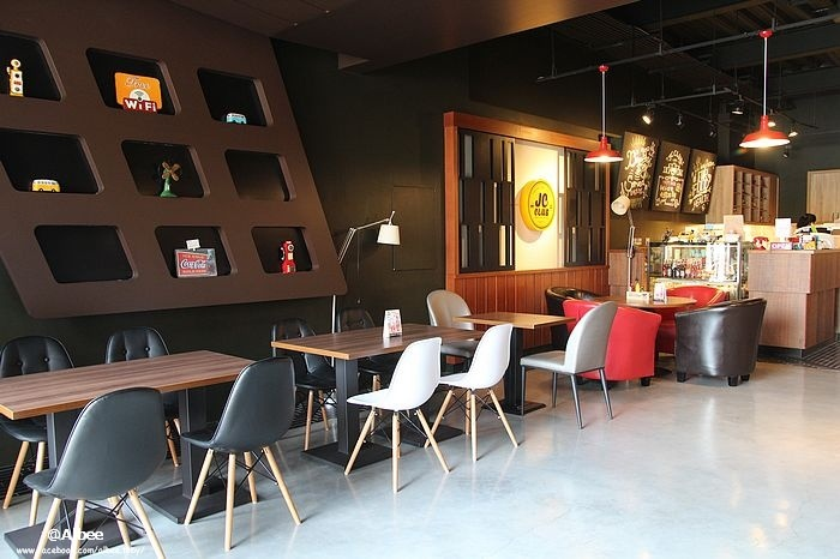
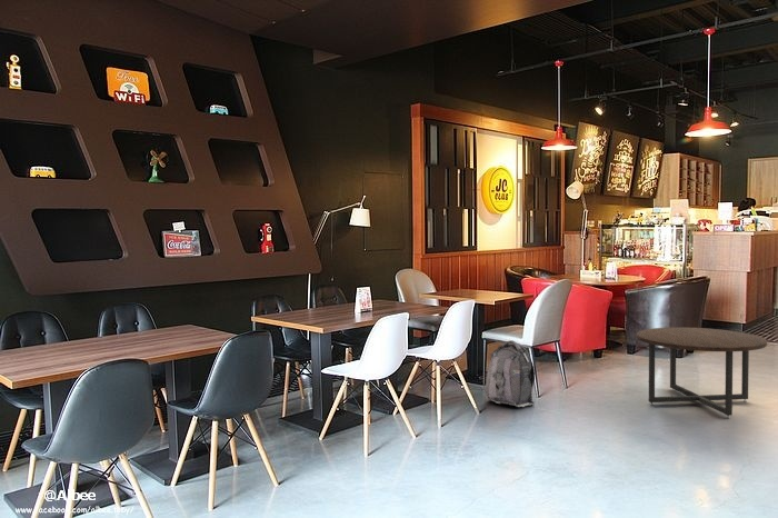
+ coffee table (699, 350)
+ backpack (511, 371)
